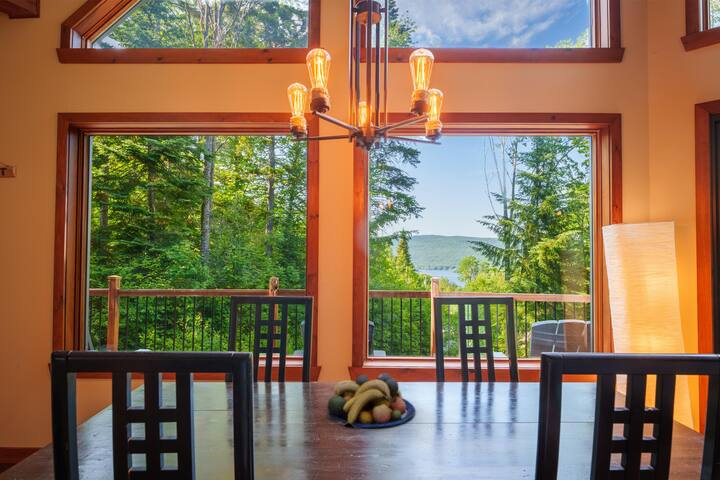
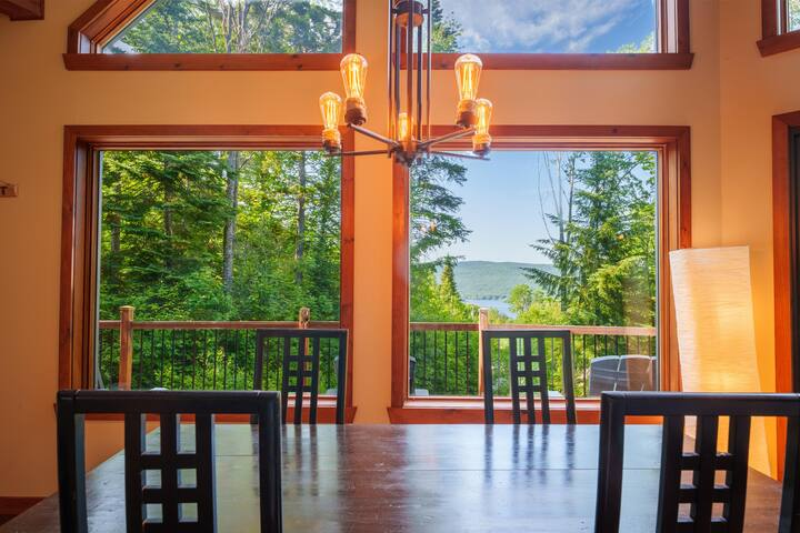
- fruit bowl (371, 394)
